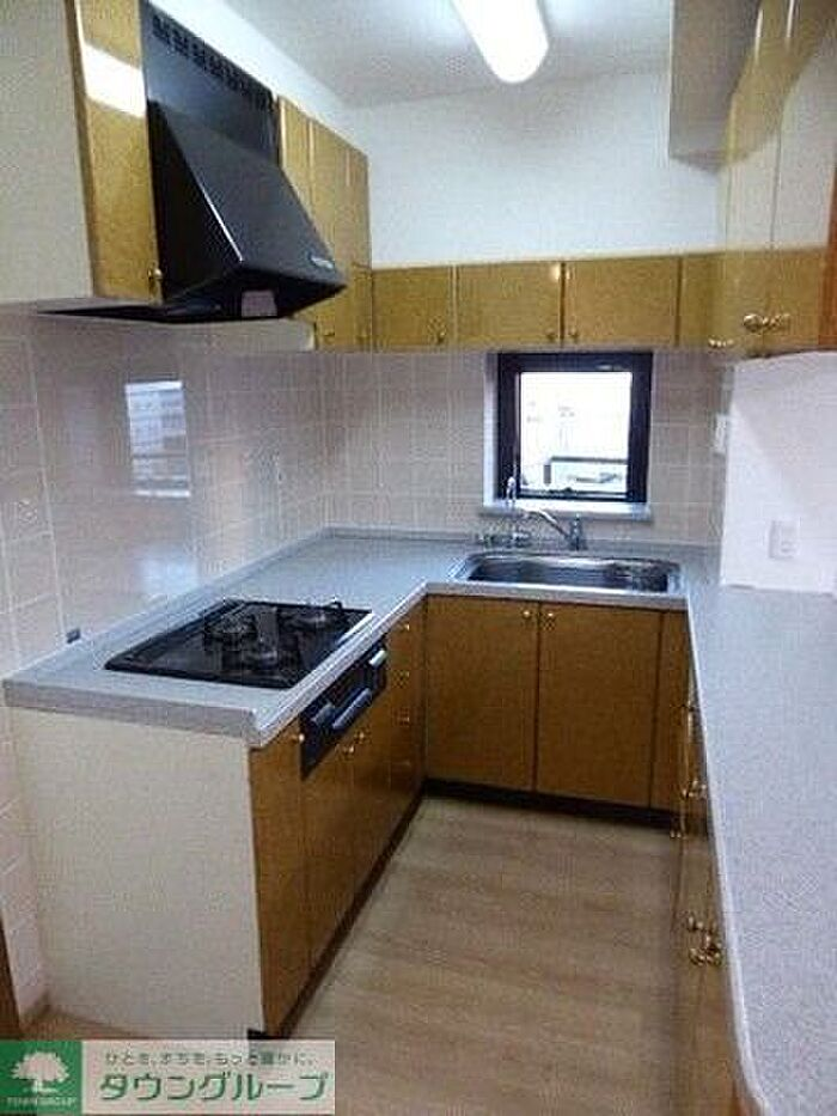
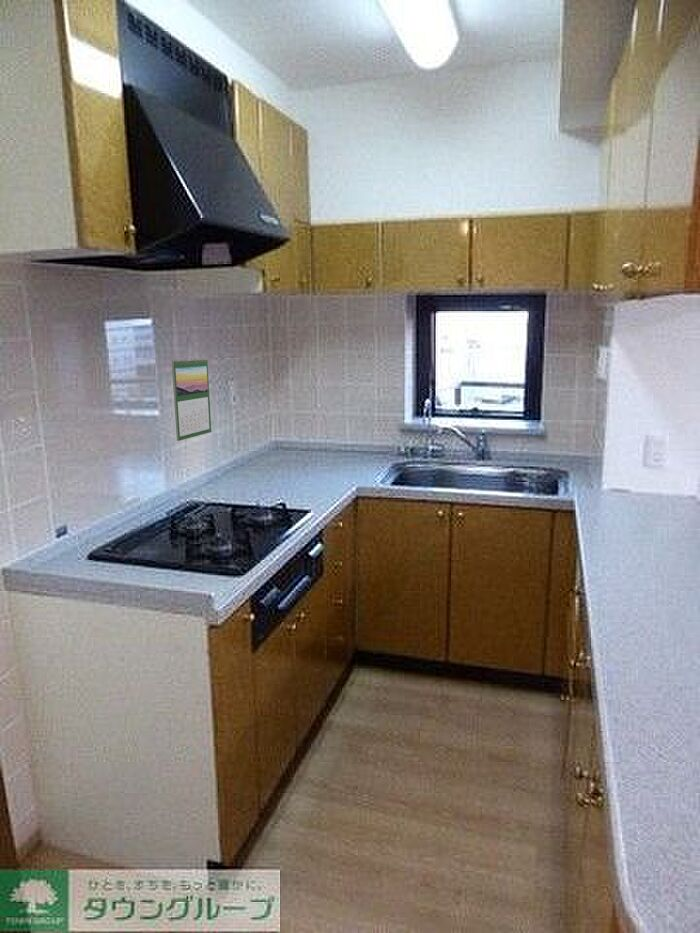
+ calendar (192, 397)
